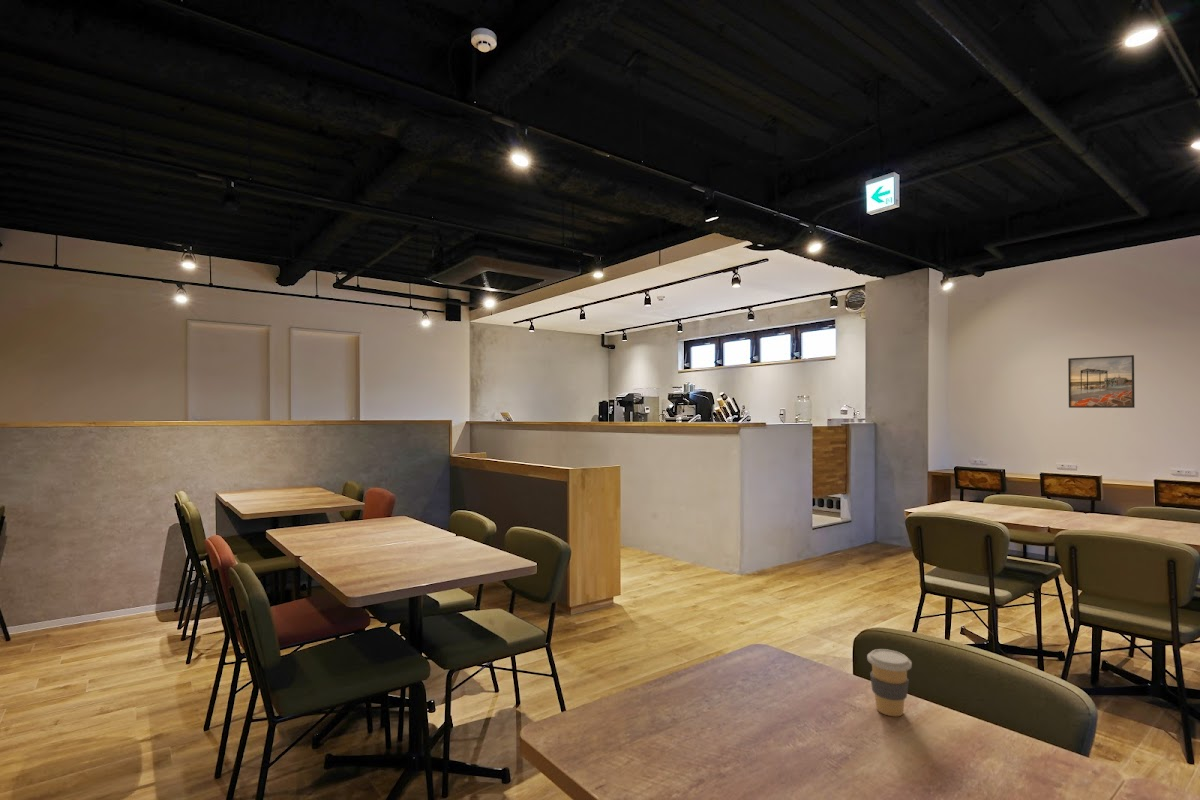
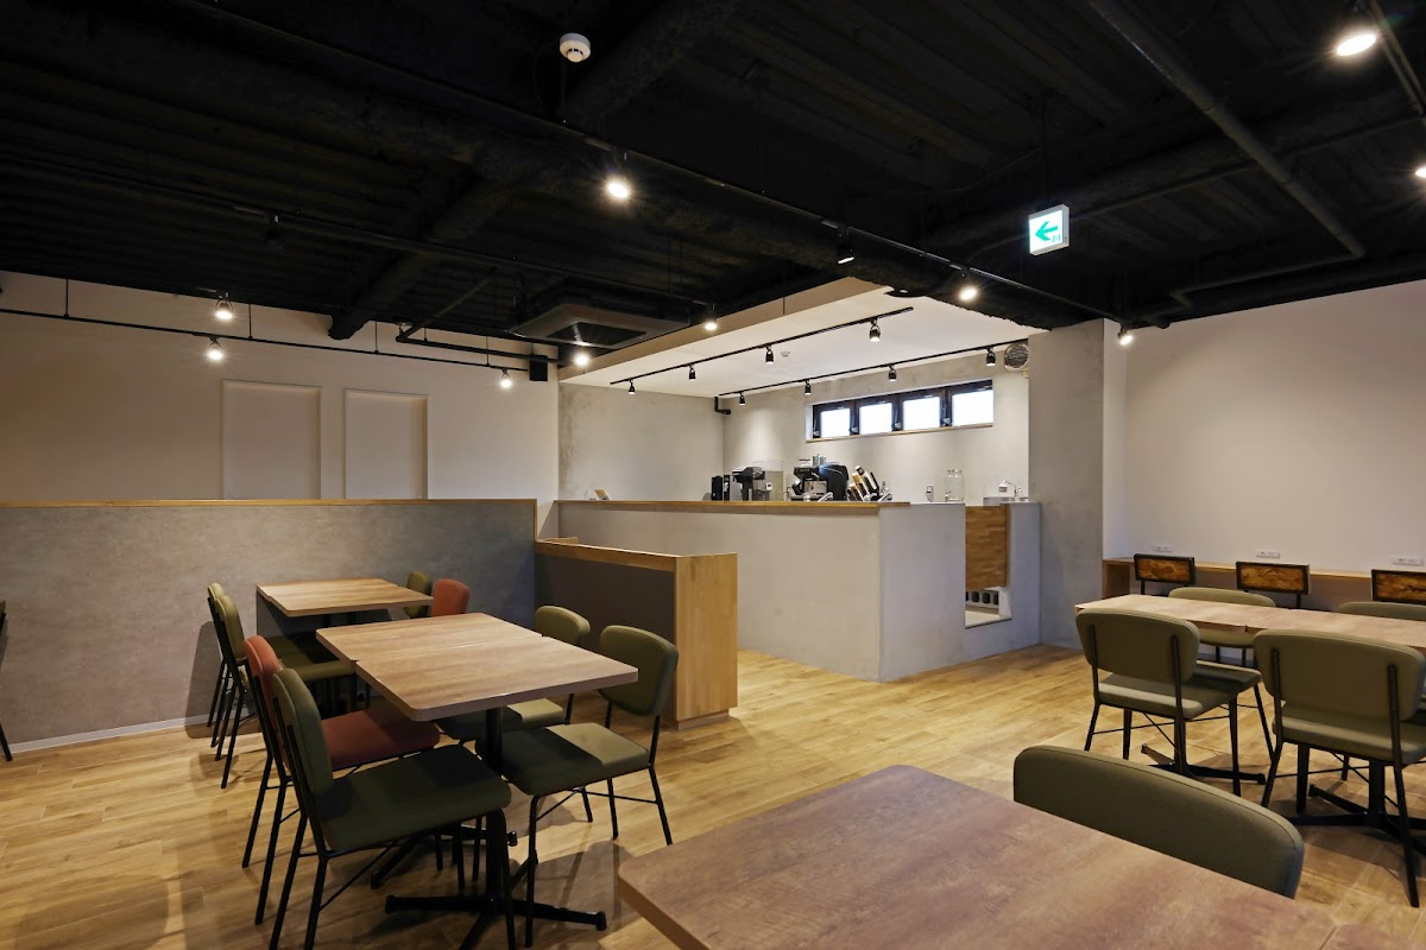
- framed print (1100, 382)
- coffee cup (889, 683)
